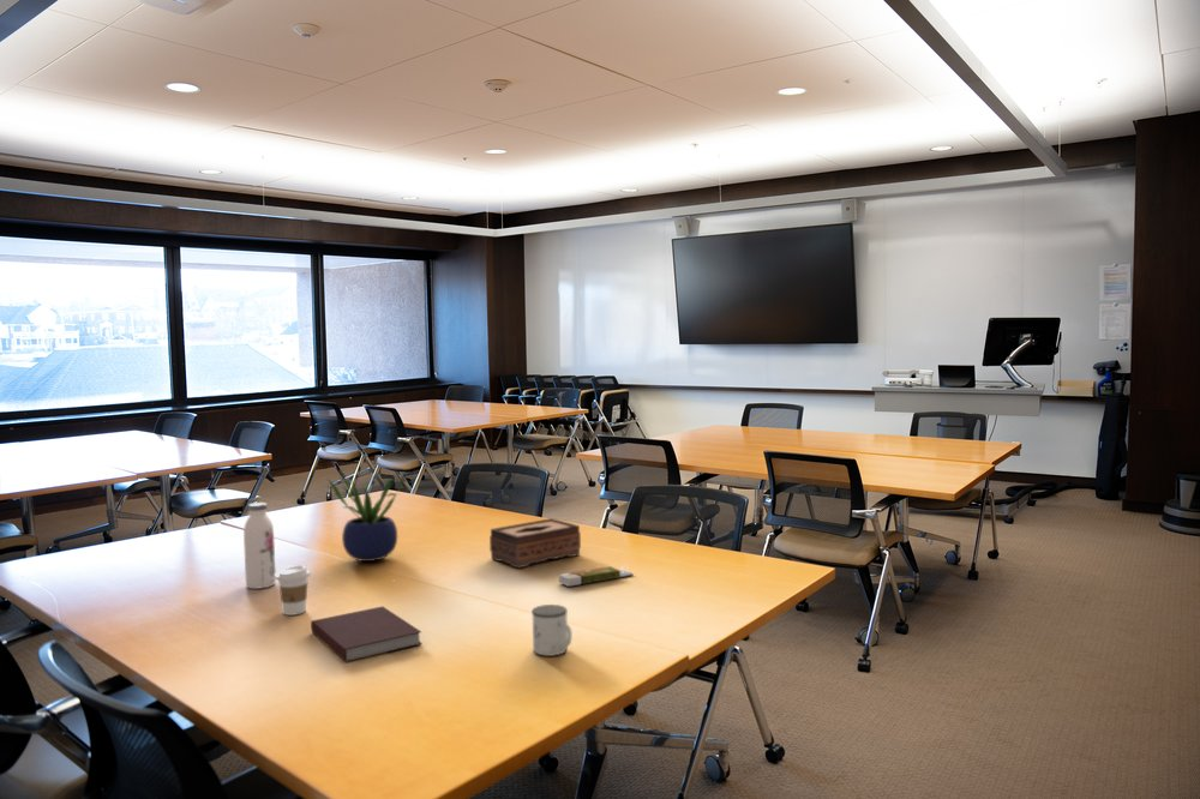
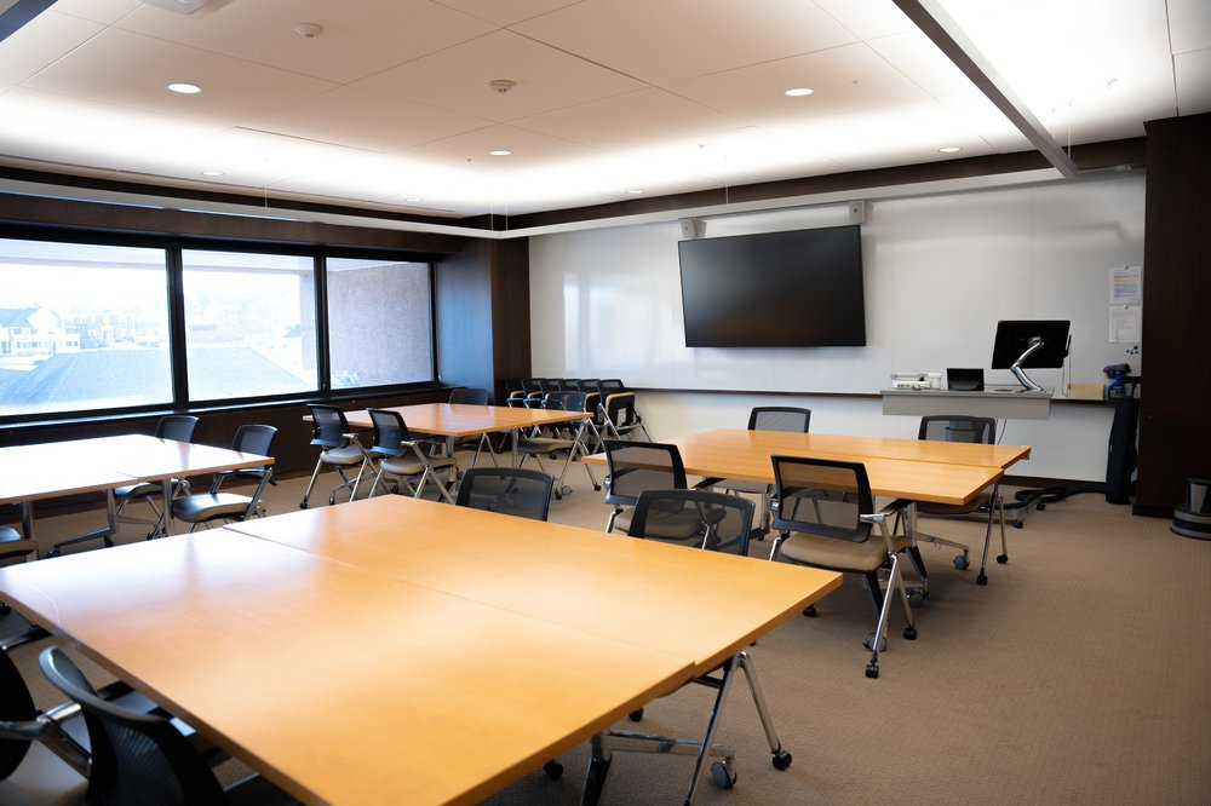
- tissue box (535, 541)
- mug (554, 631)
- water bottle (259, 543)
- matchbox (596, 573)
- notebook (365, 631)
- coffee cup (293, 589)
- potted plant (366, 515)
